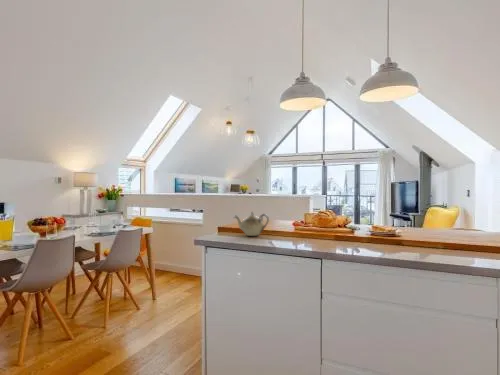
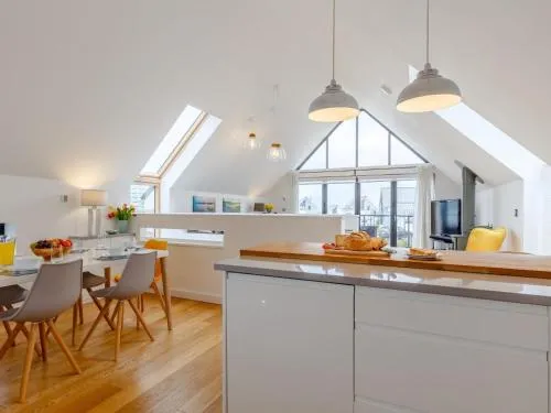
- teapot (250, 223)
